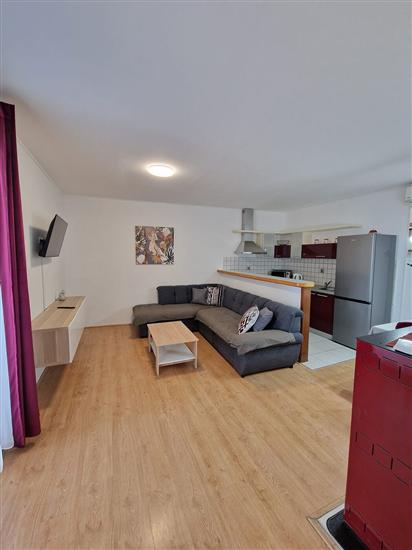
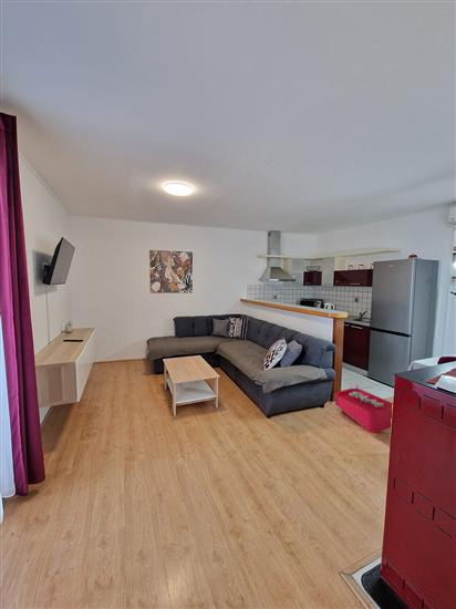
+ storage bin (364, 405)
